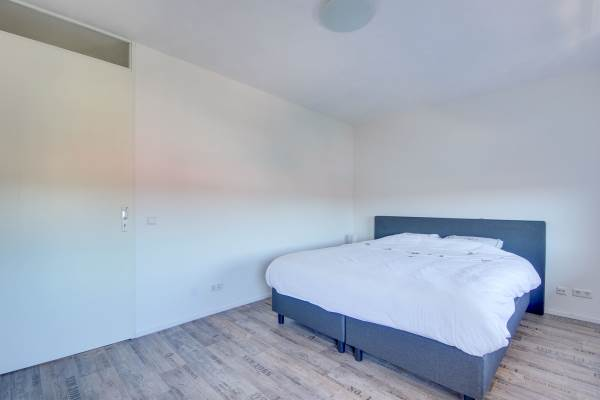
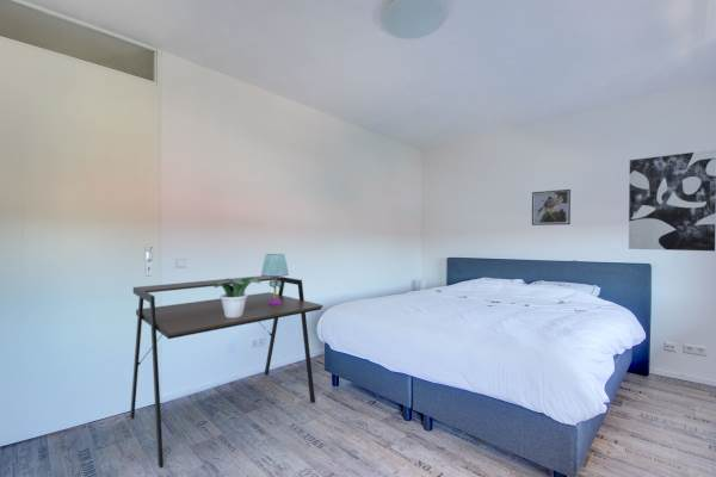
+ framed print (550, 207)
+ table lamp (274, 278)
+ desk (228, 327)
+ potted plant (237, 296)
+ wall art (669, 203)
